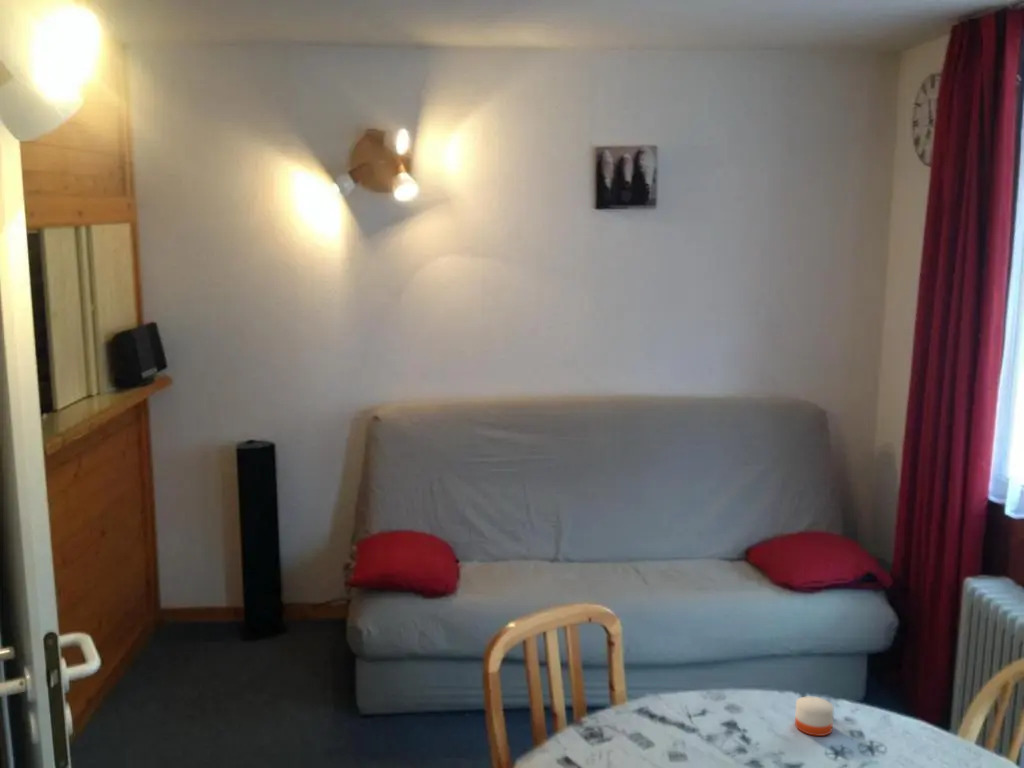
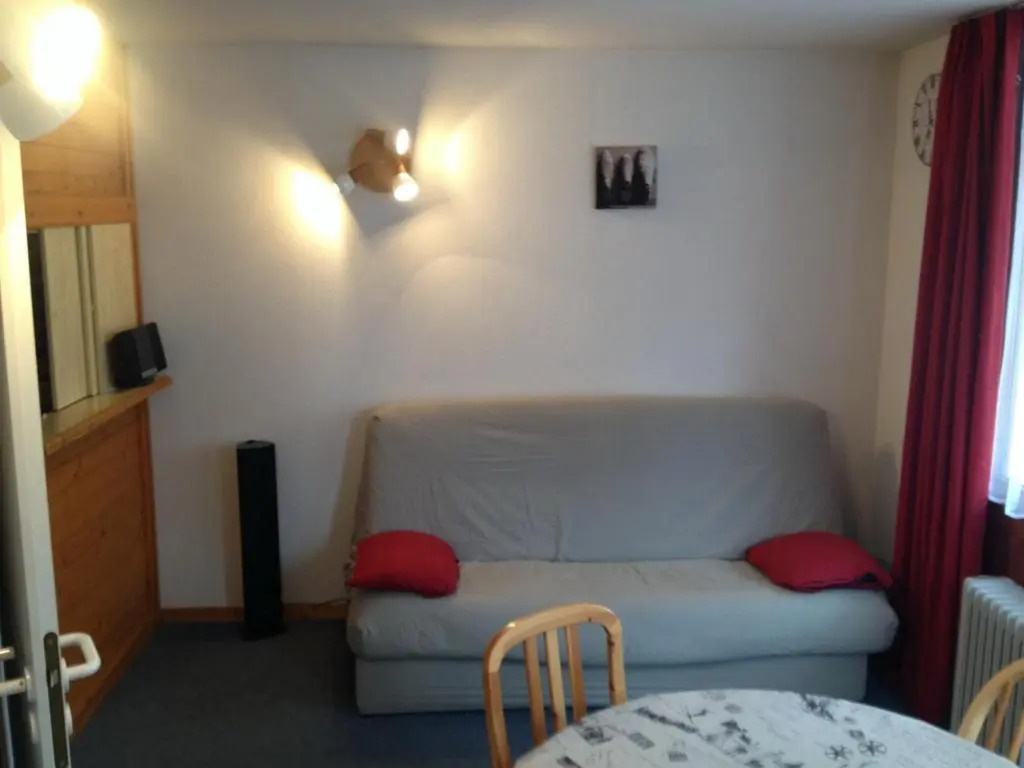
- candle (814, 703)
